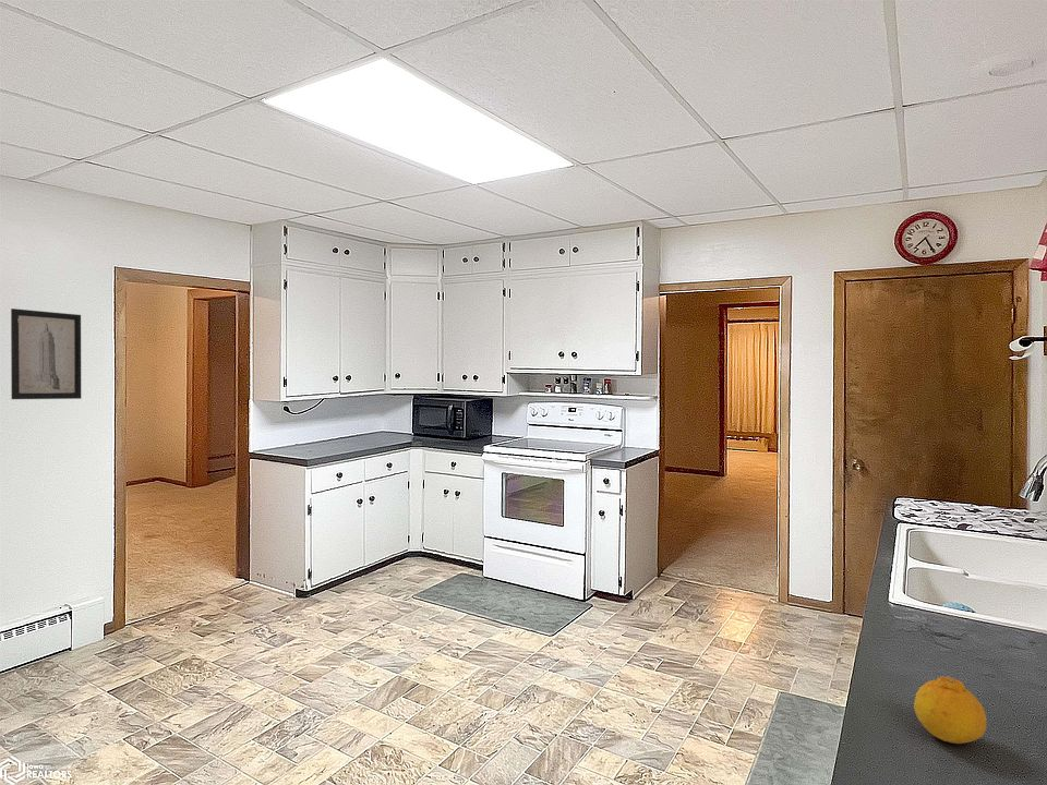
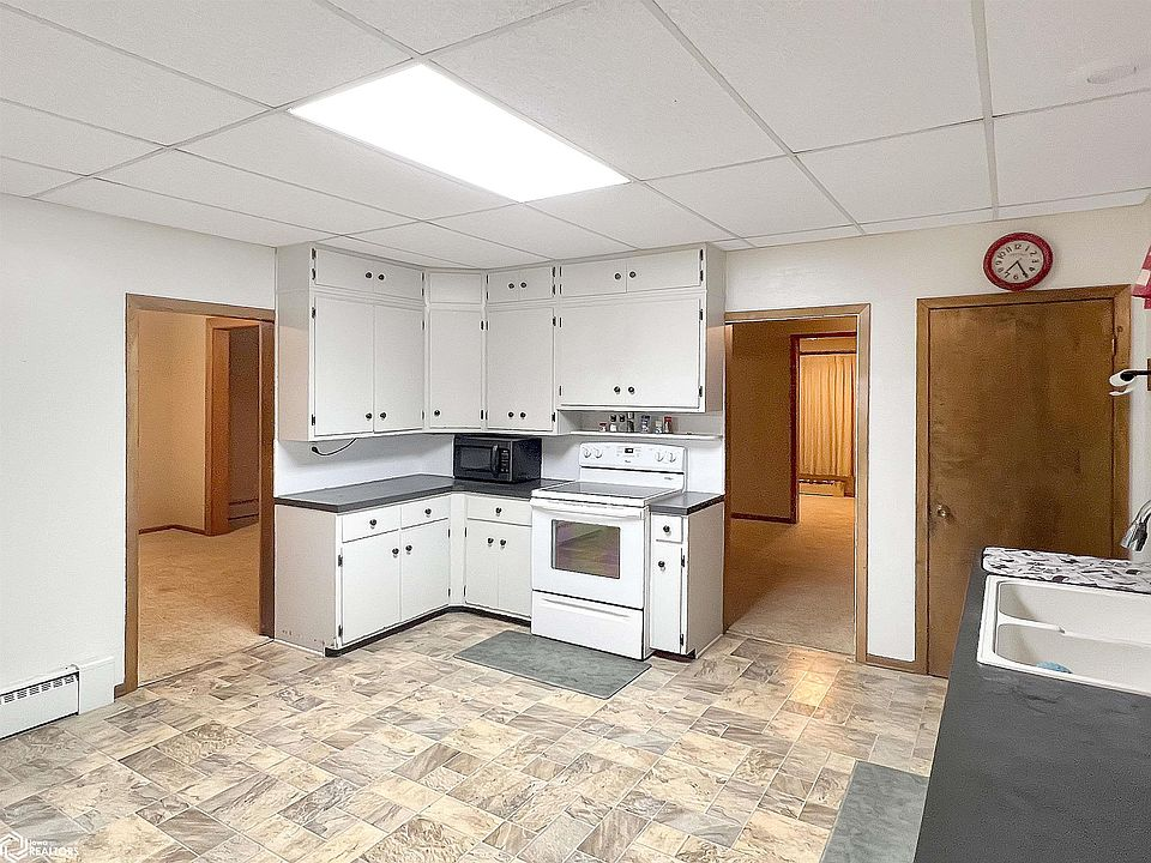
- wall art (47, 355)
- fruit (949, 709)
